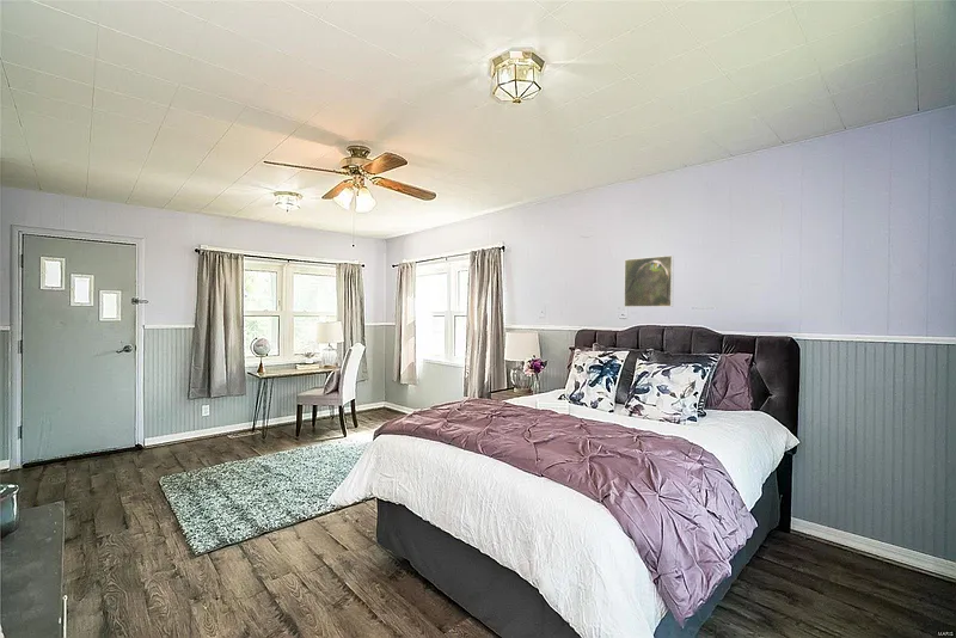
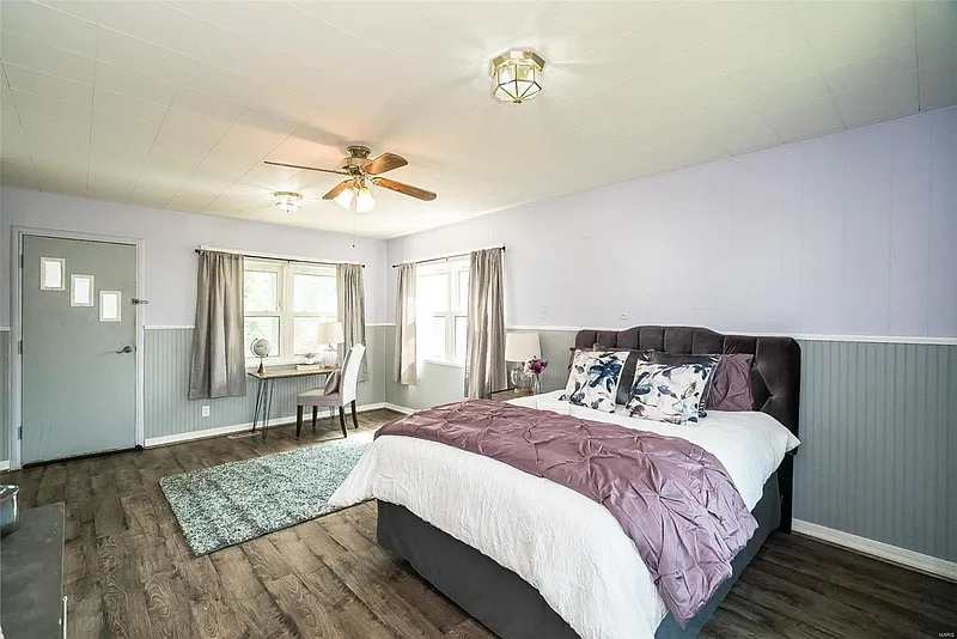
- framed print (648, 282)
